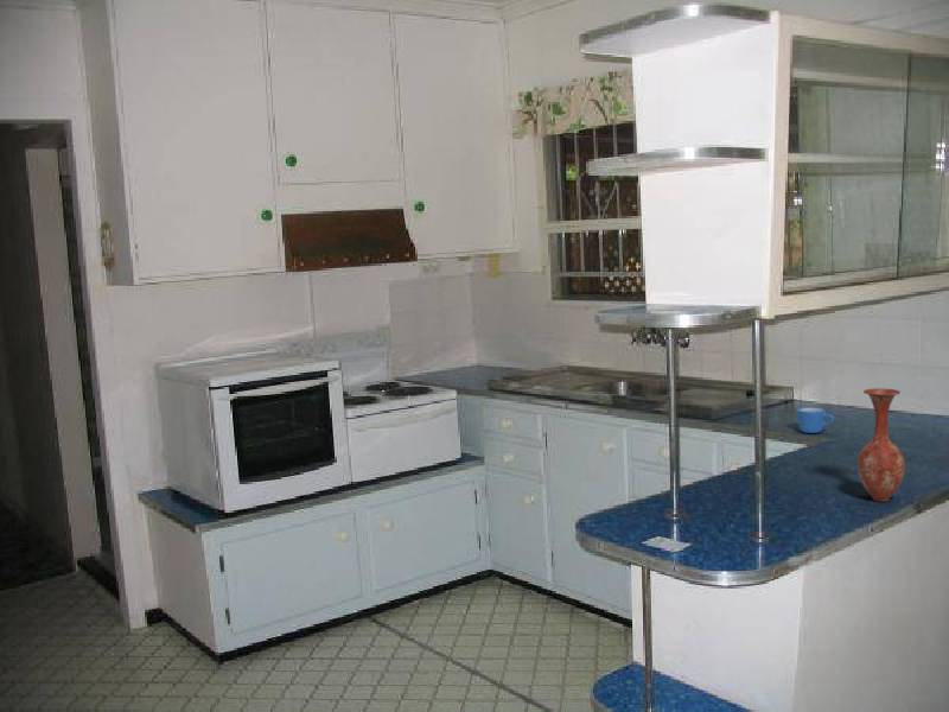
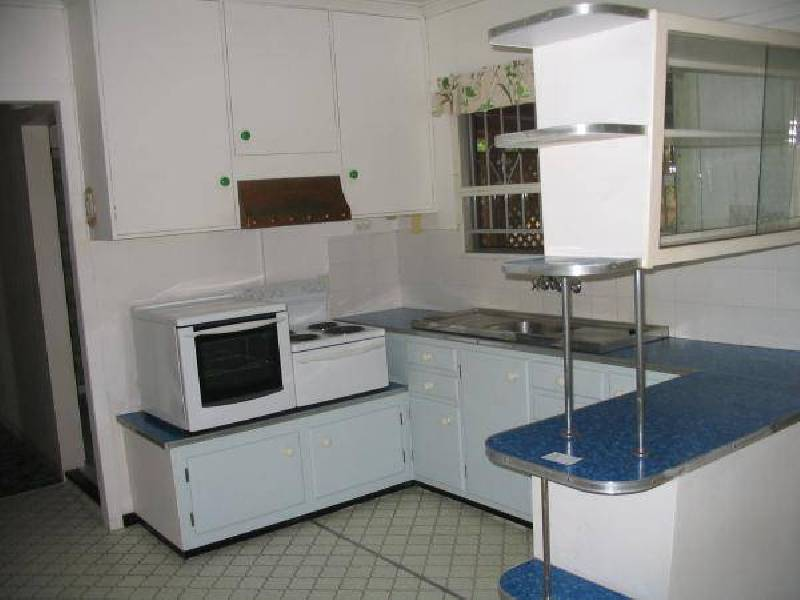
- mug (815, 420)
- vase (880, 445)
